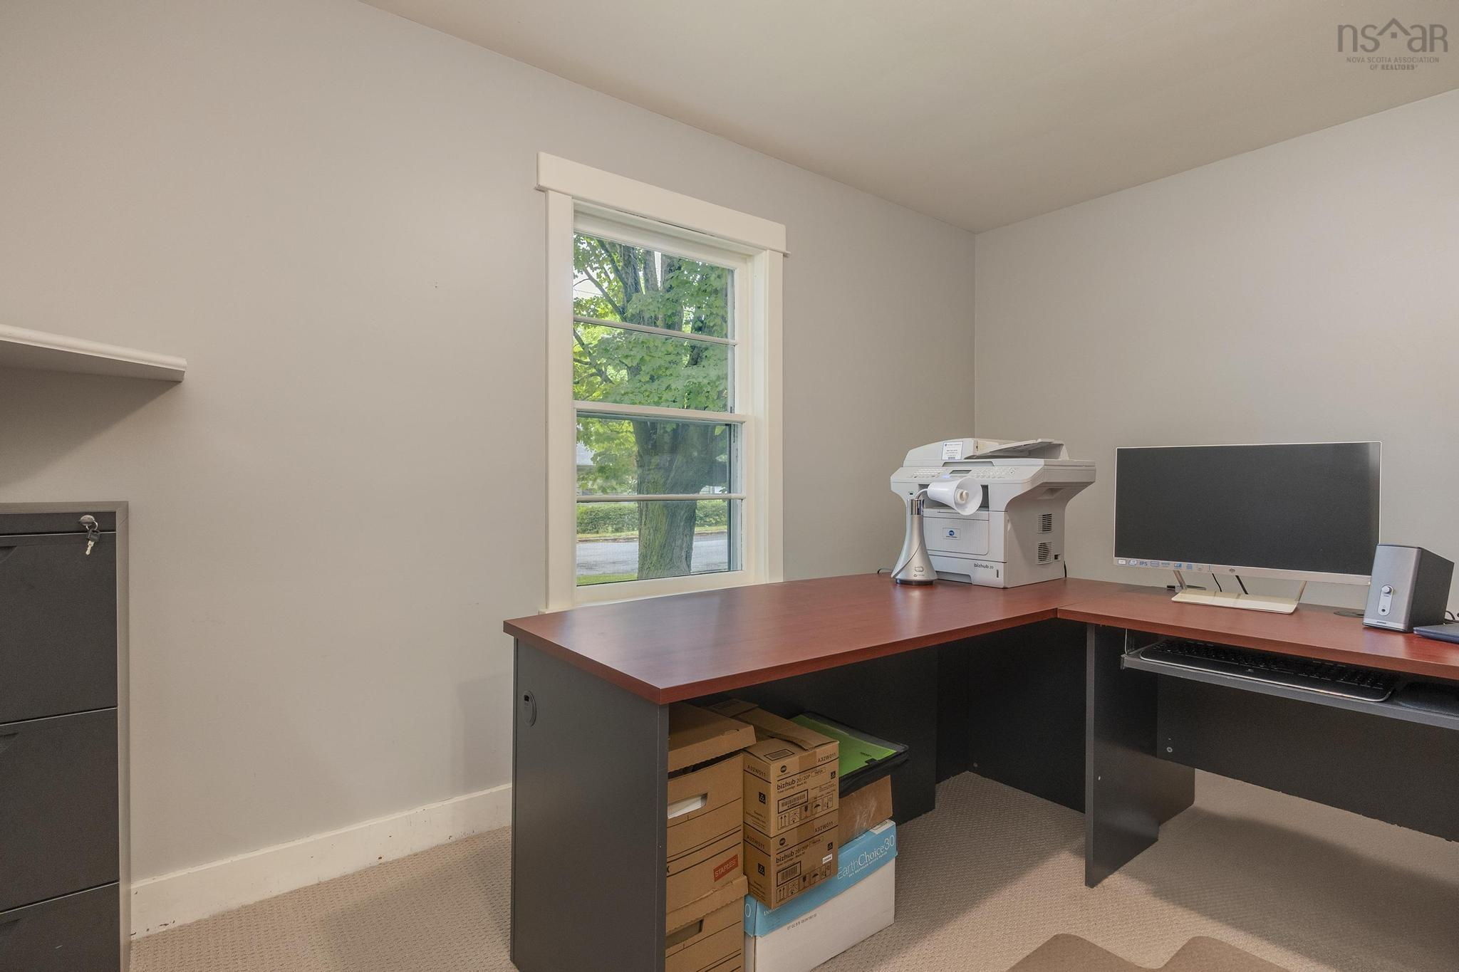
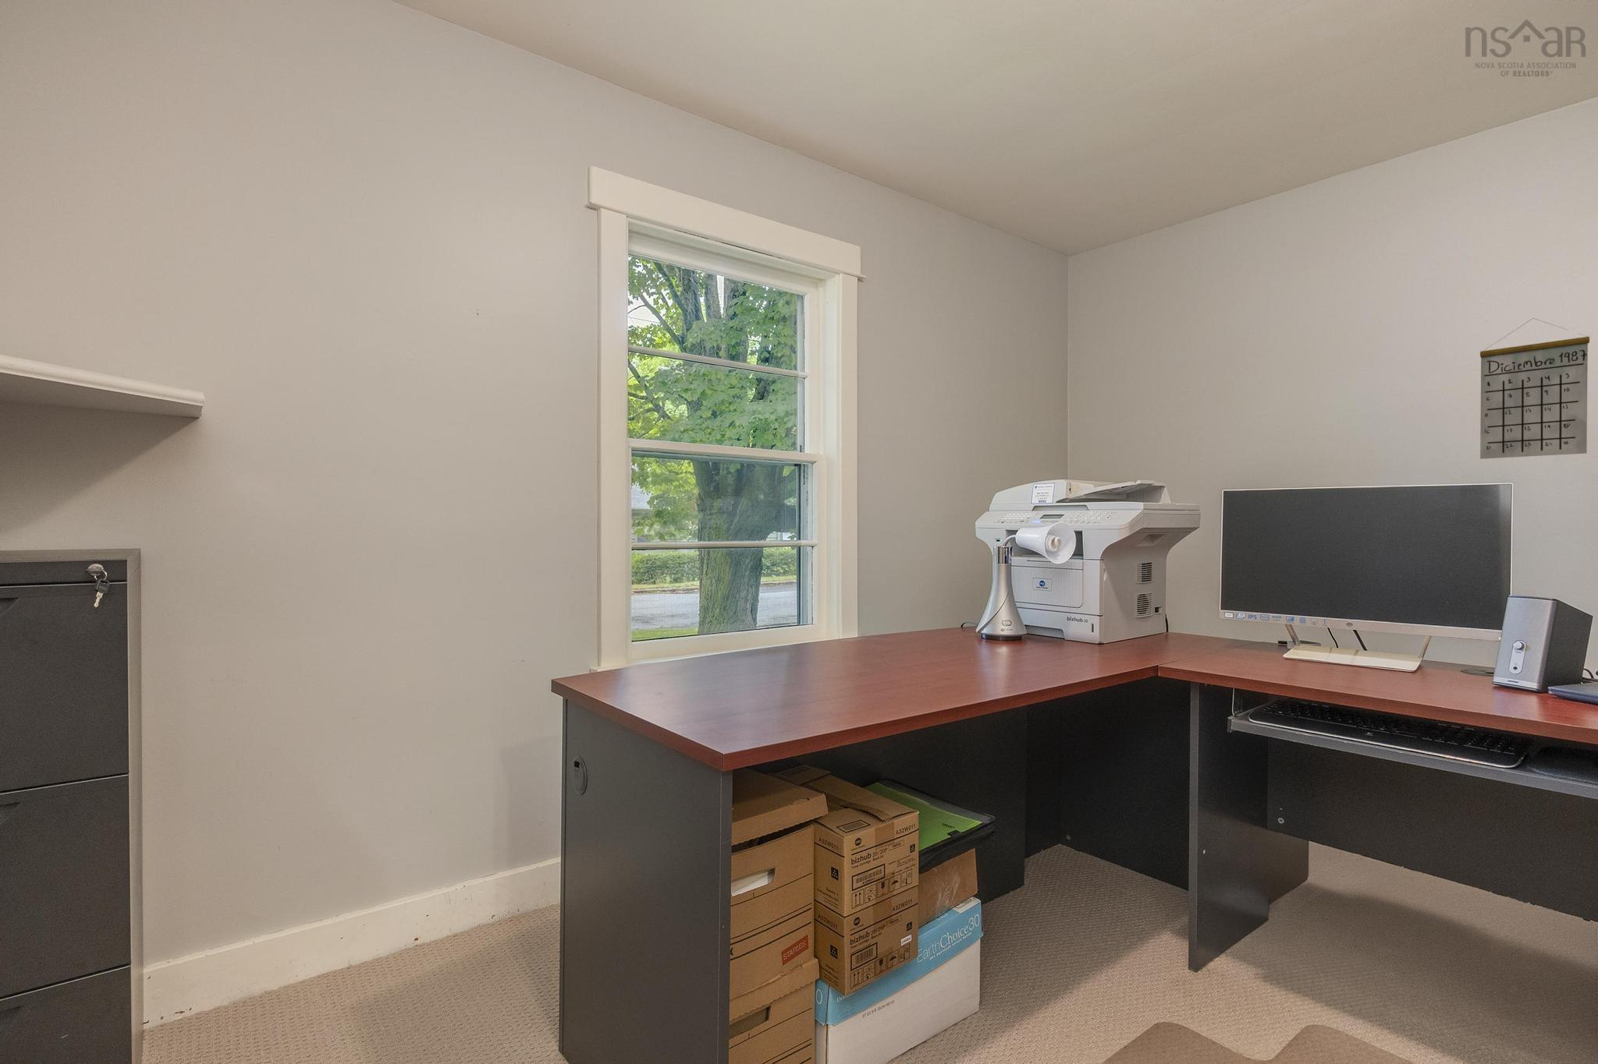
+ calendar (1531, 387)
